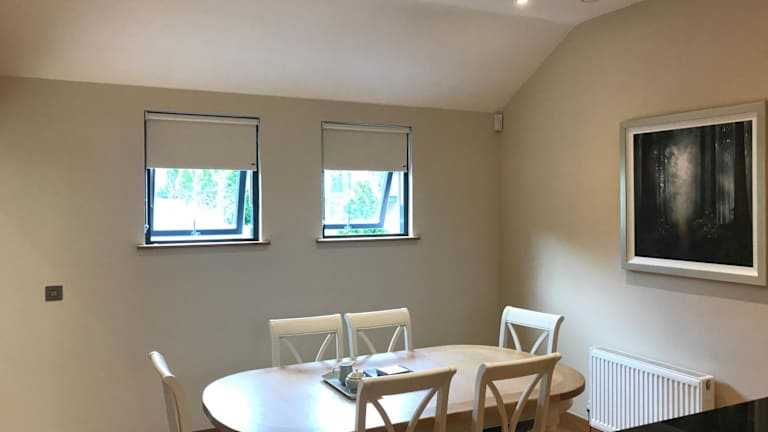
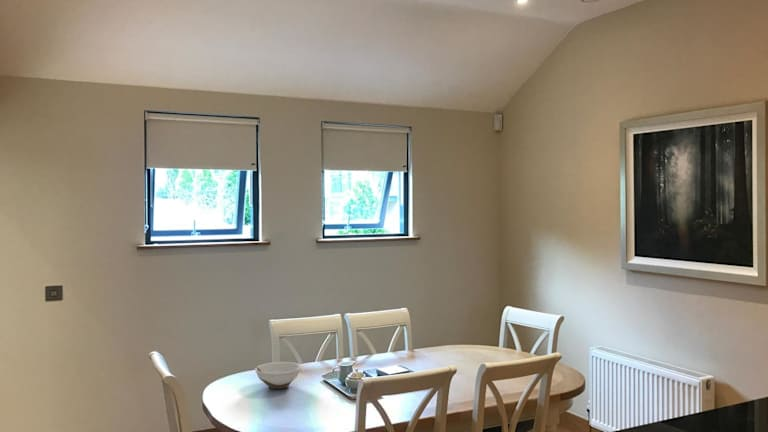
+ bowl (278, 376)
